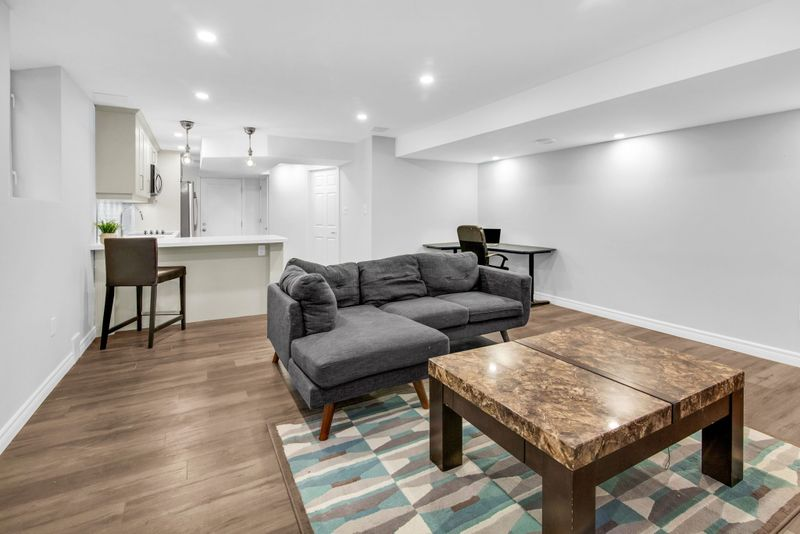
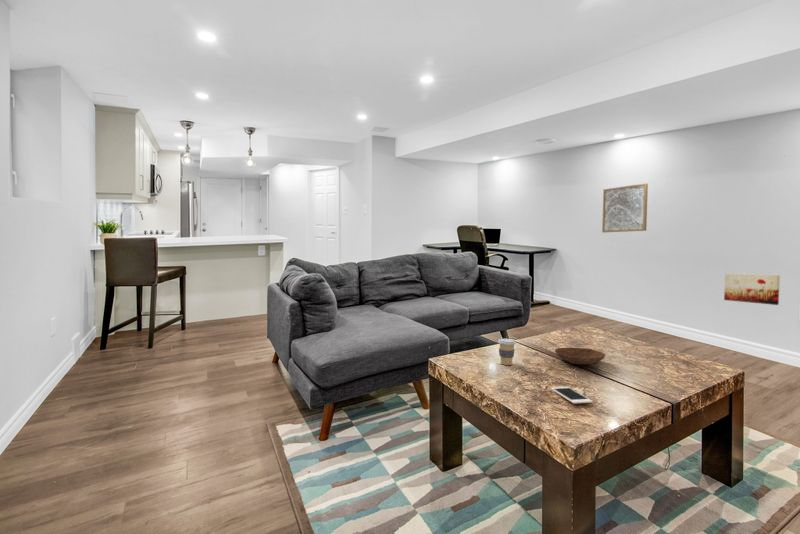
+ bowl (579, 357)
+ cell phone (570, 394)
+ wall art (623, 209)
+ wall art (750, 288)
+ coffee cup (506, 351)
